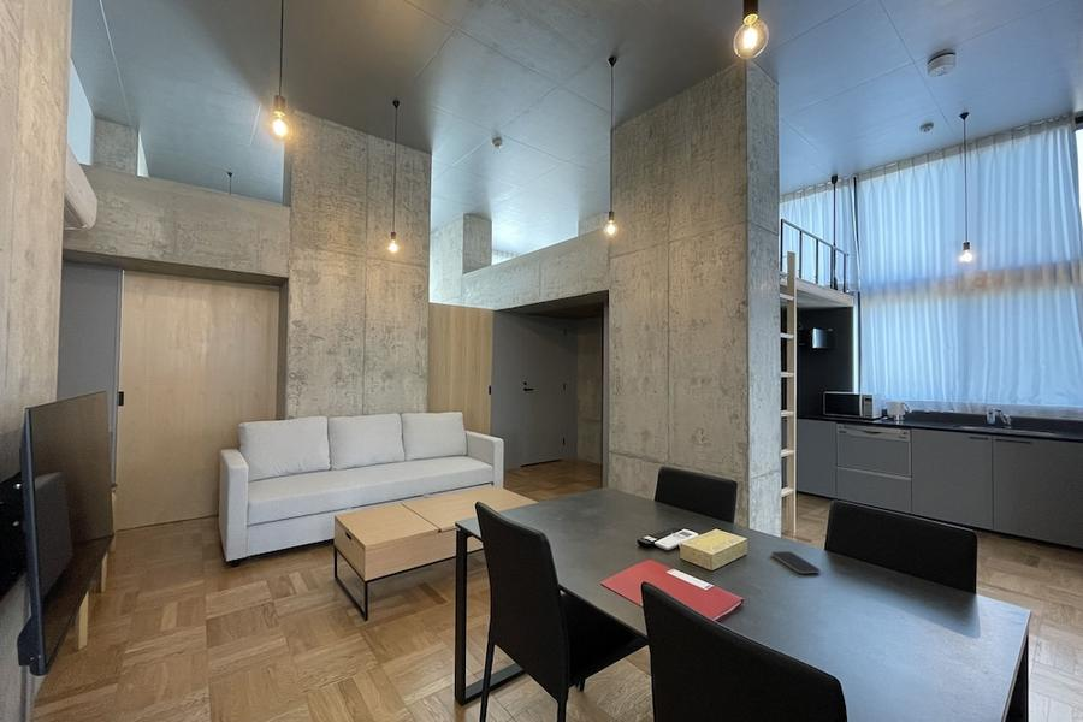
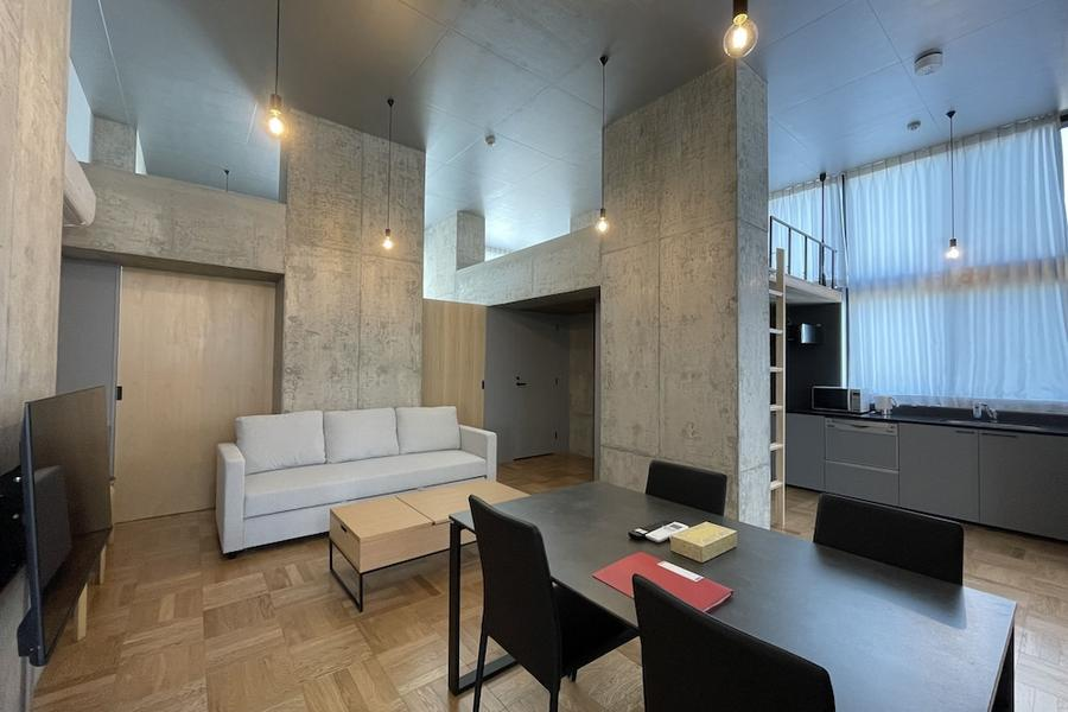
- smartphone (794, 561)
